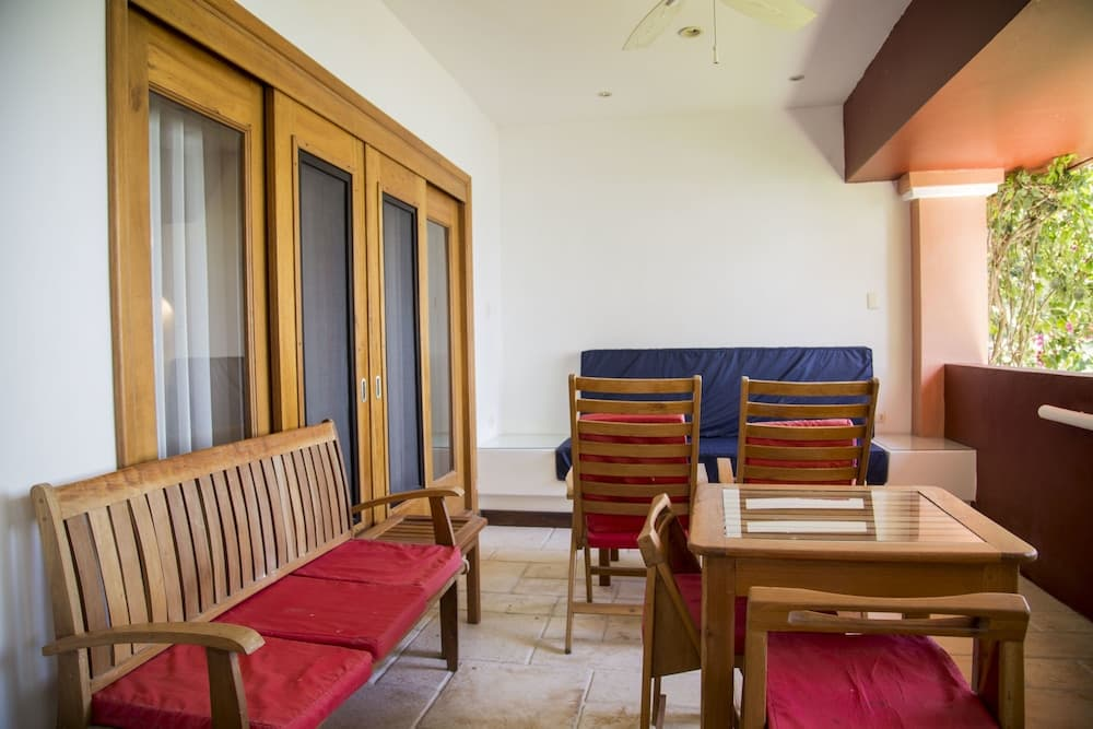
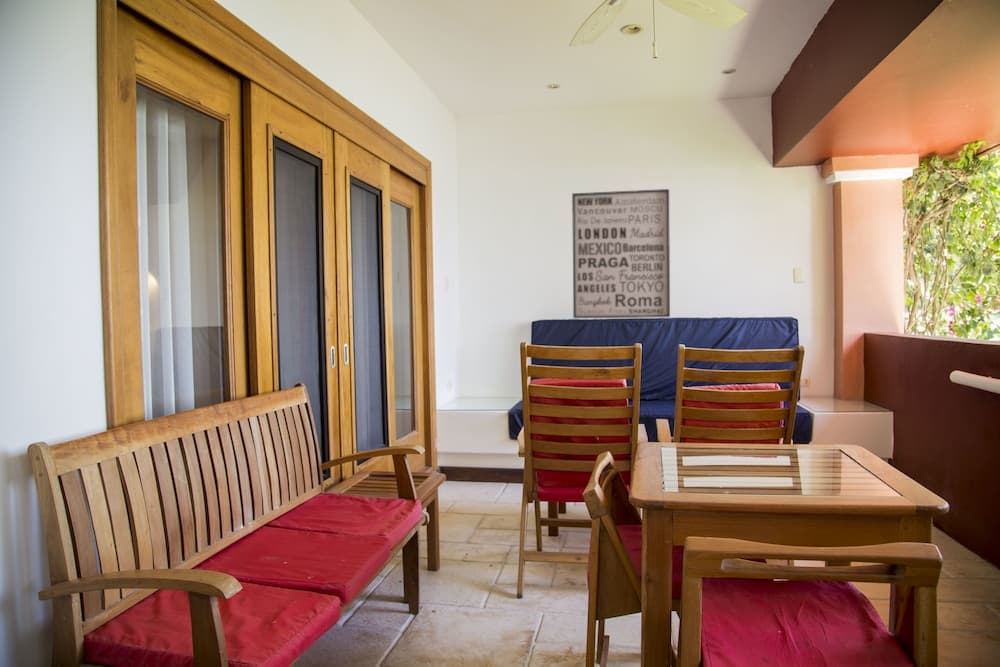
+ wall art (620, 254)
